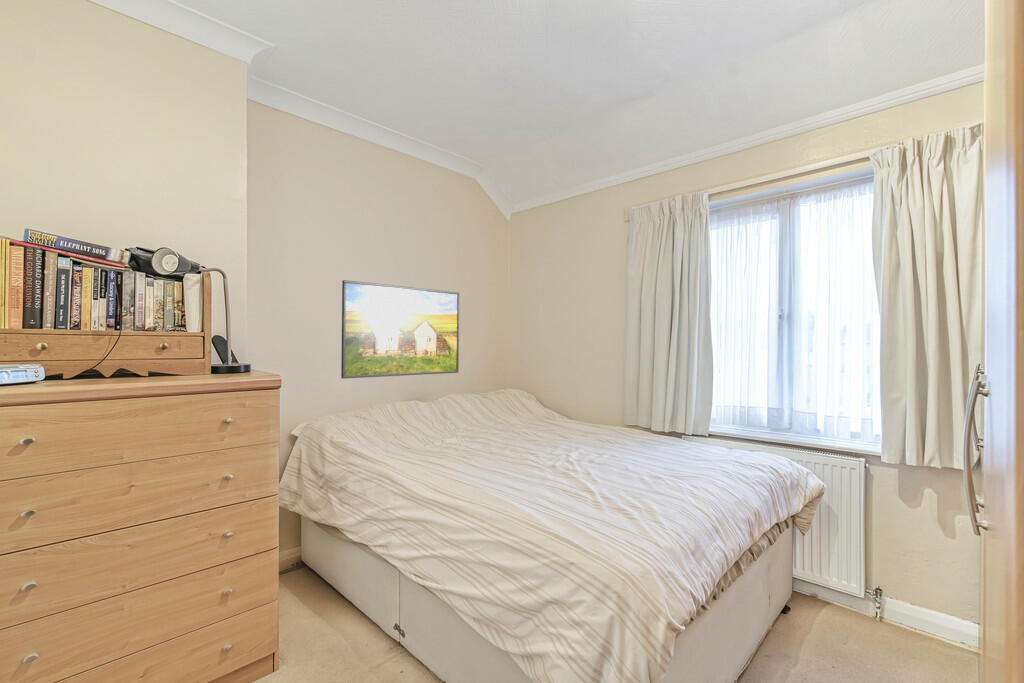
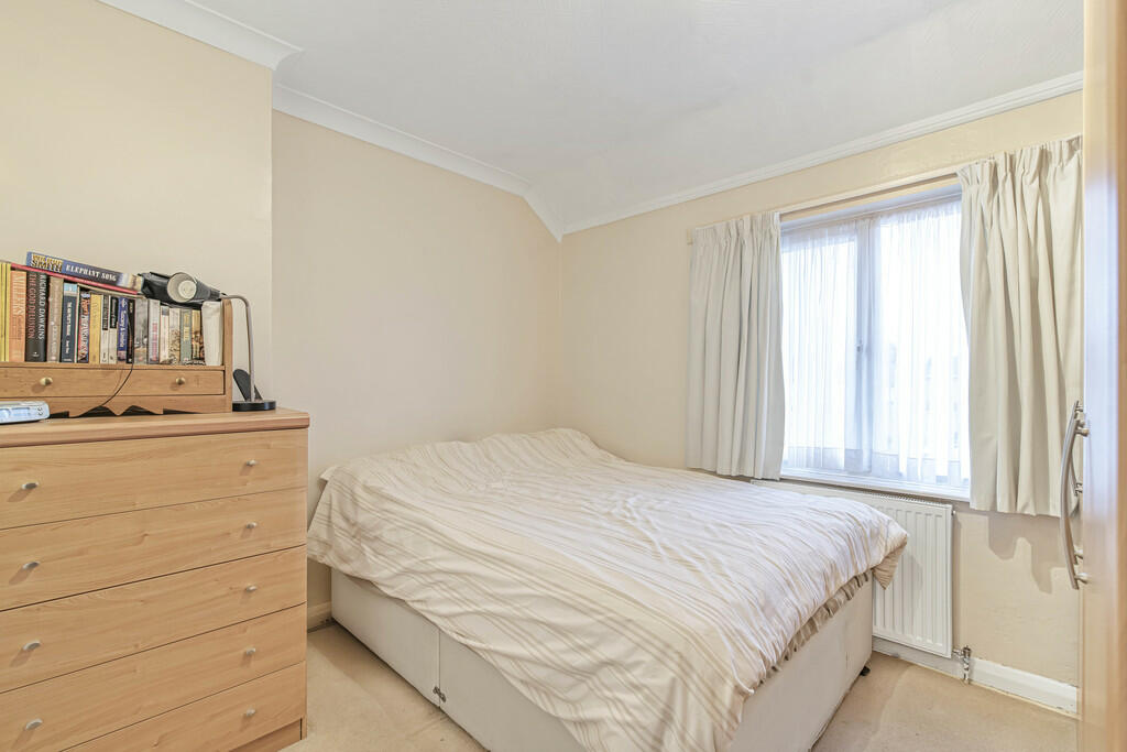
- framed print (406, 331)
